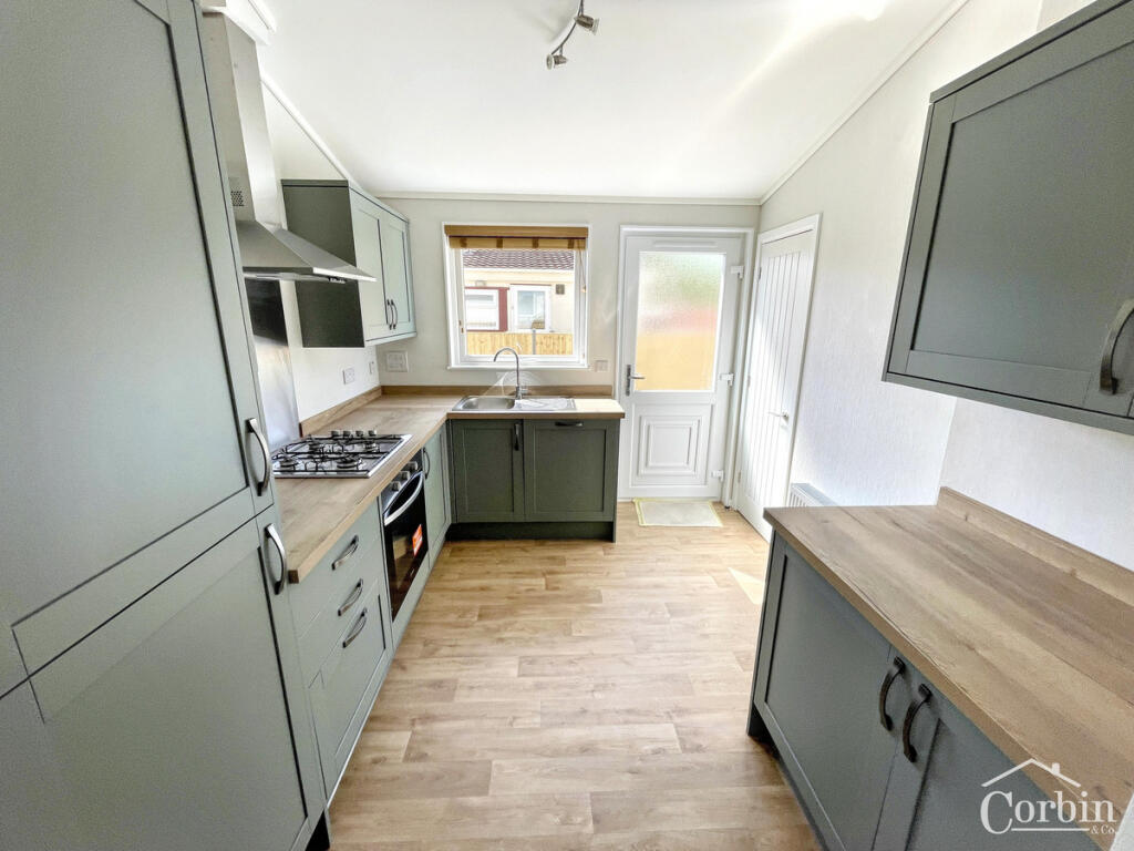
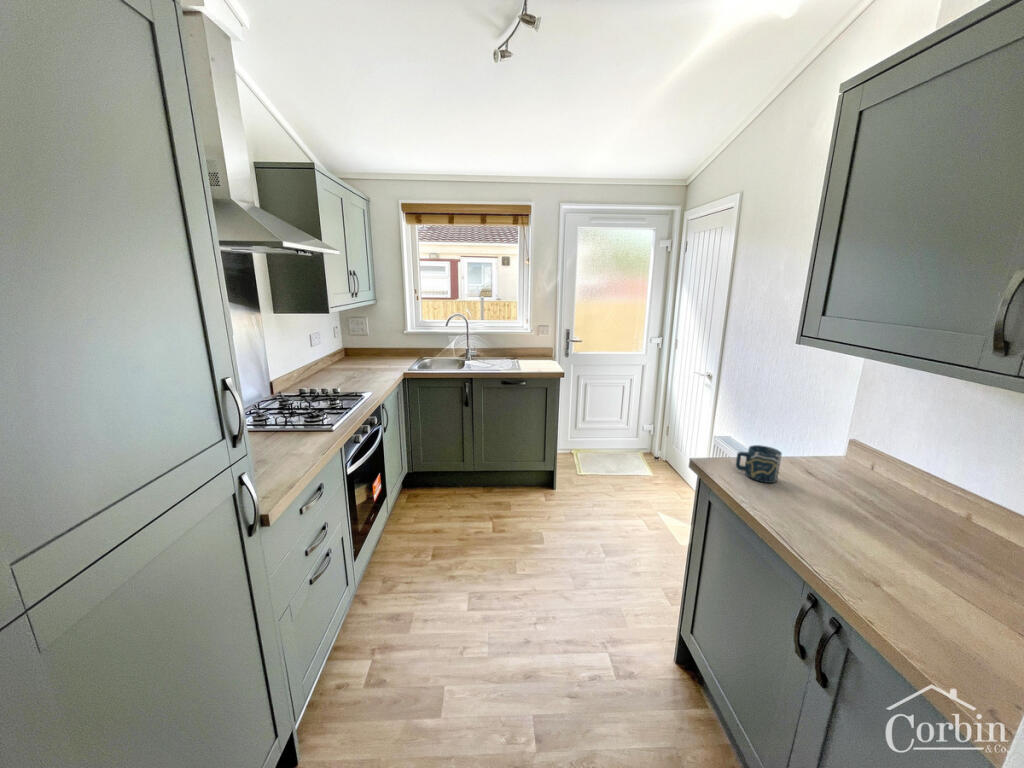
+ cup (757, 462)
